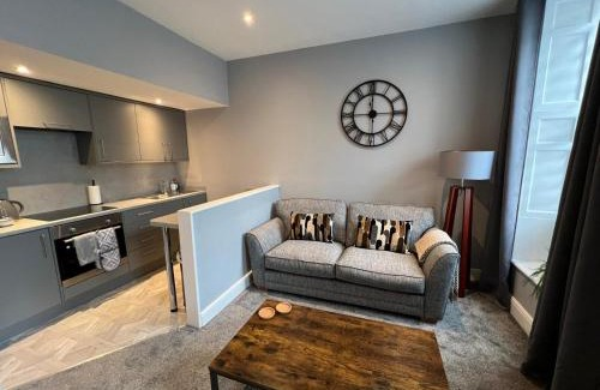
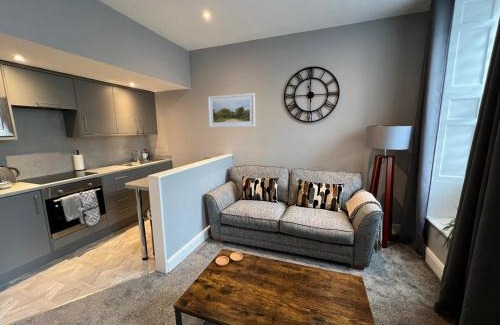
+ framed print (230, 111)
